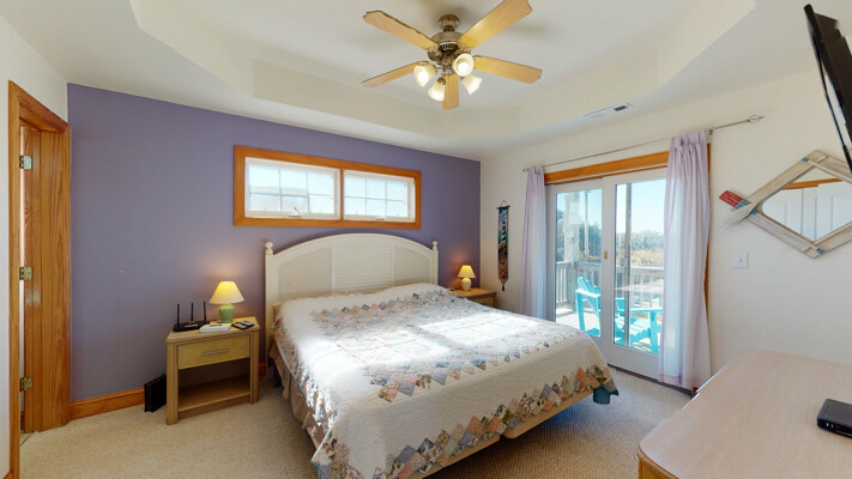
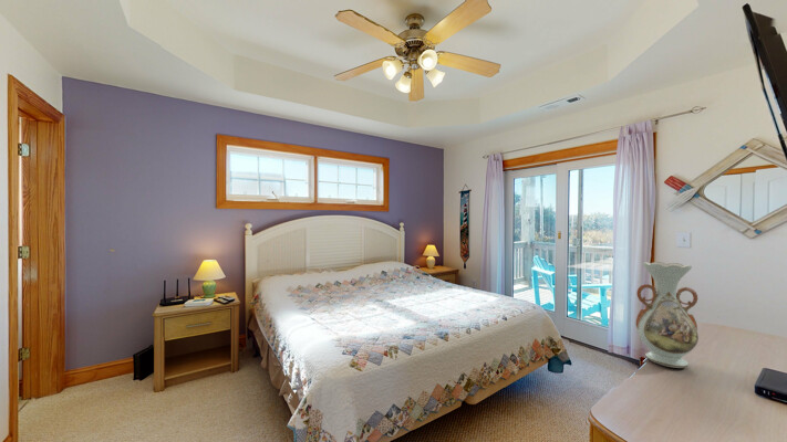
+ vase (665, 313)
